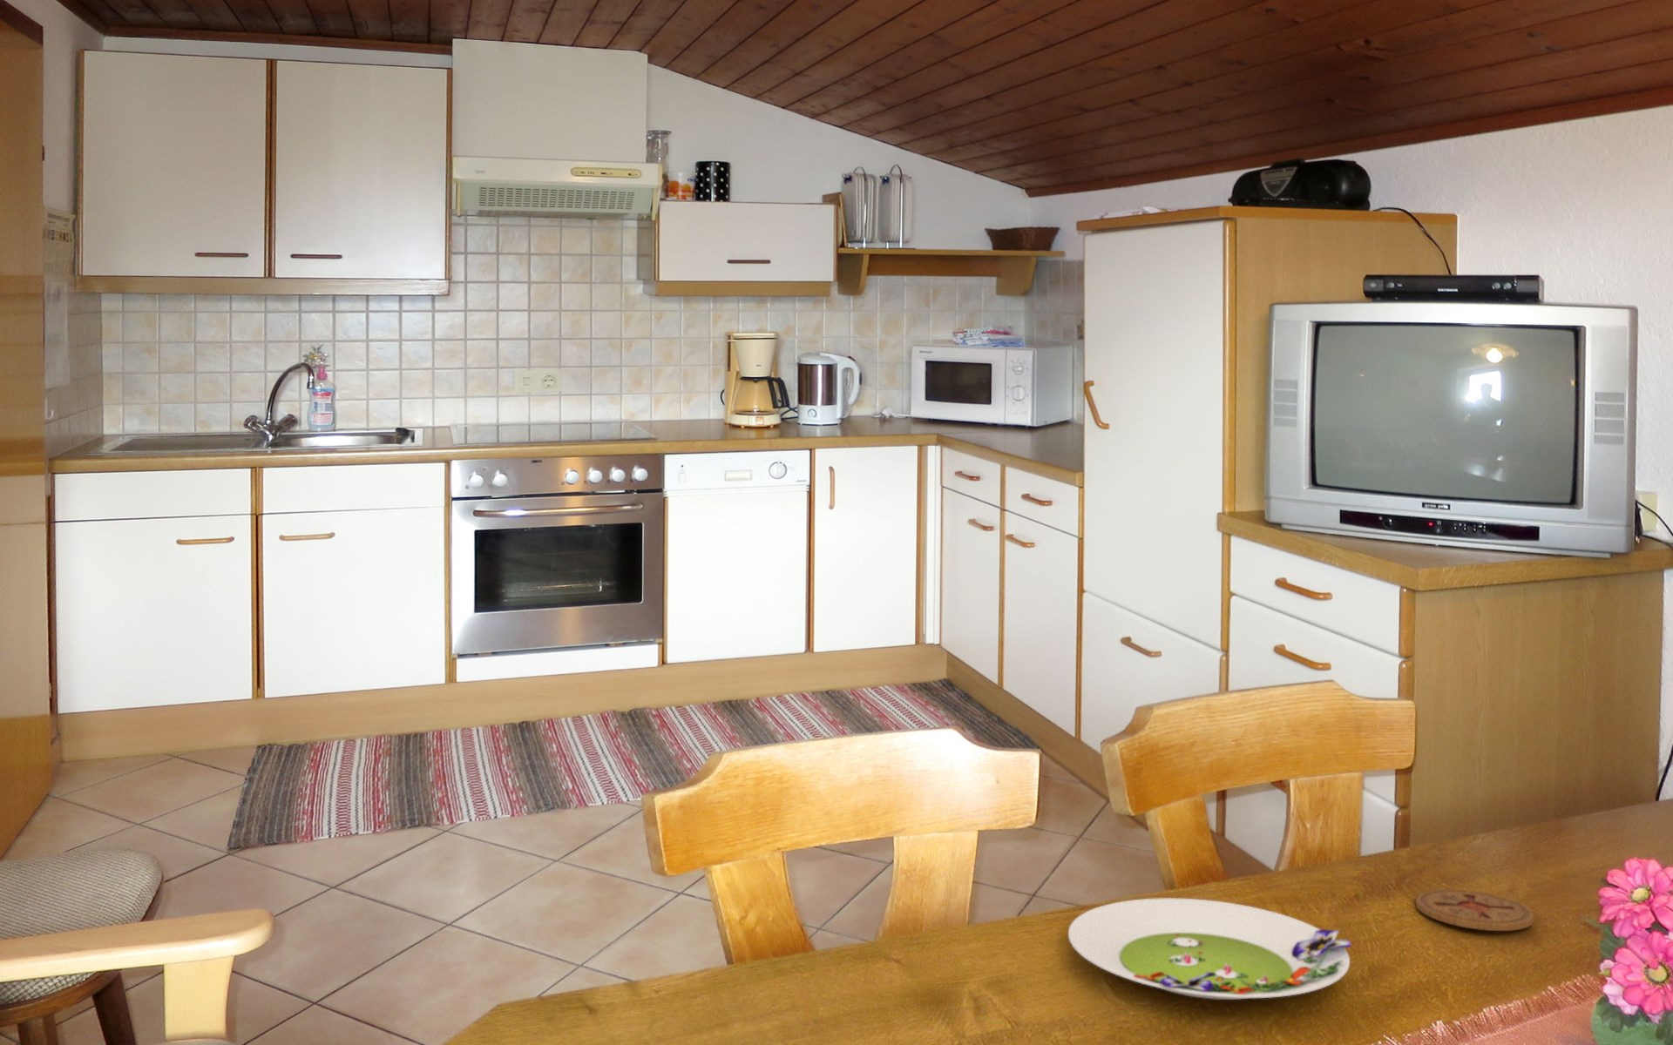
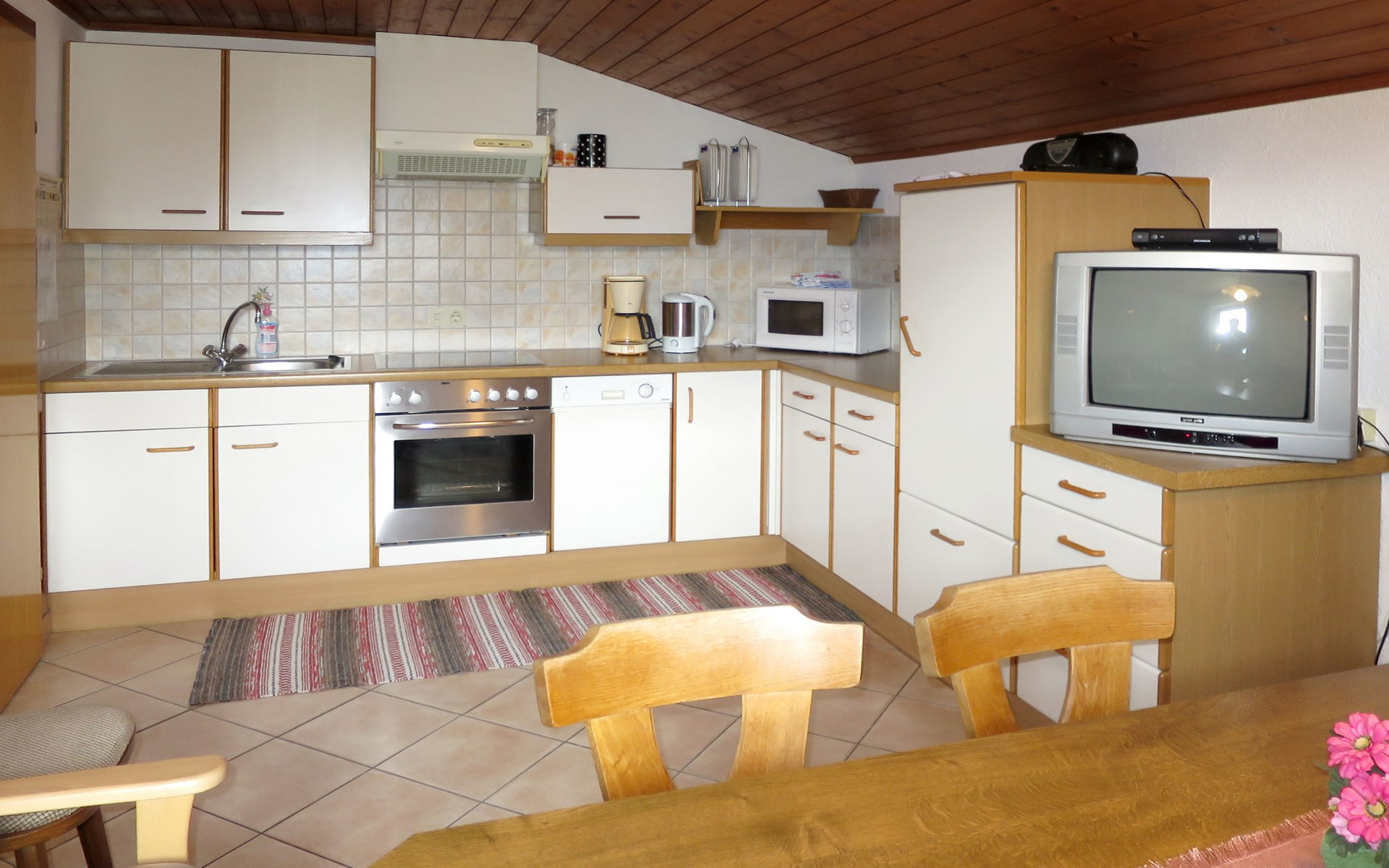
- salad plate (1206, 950)
- coaster (1473, 909)
